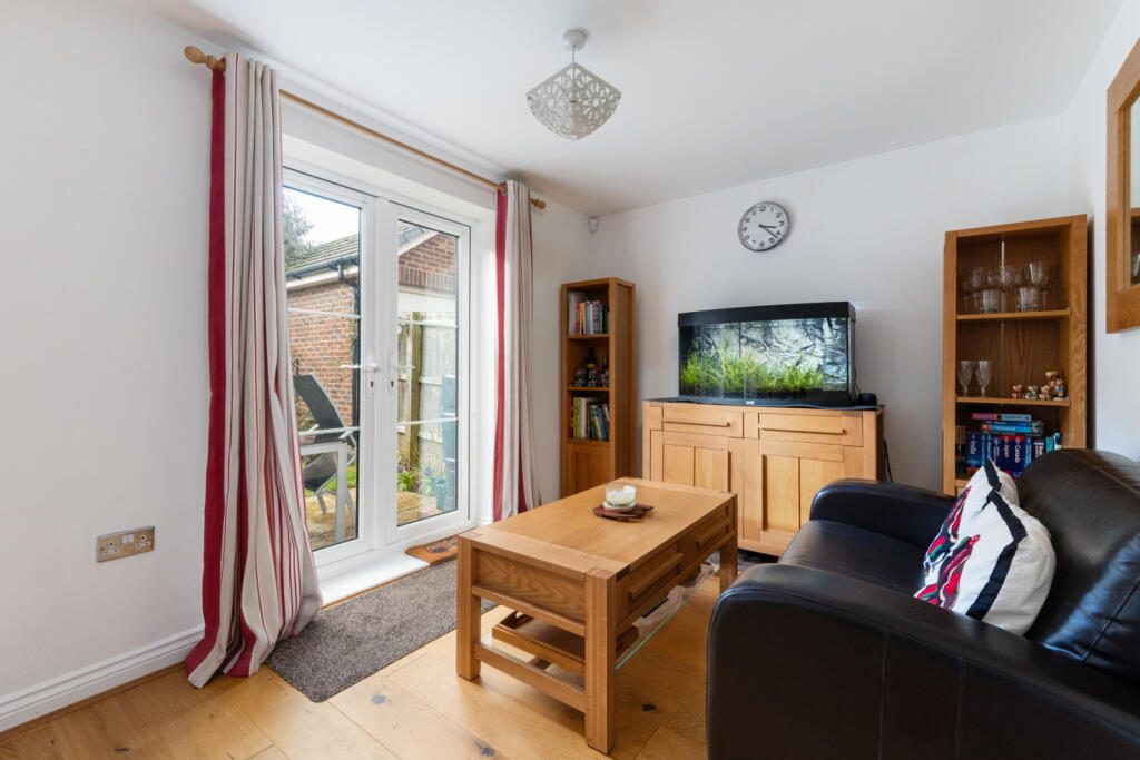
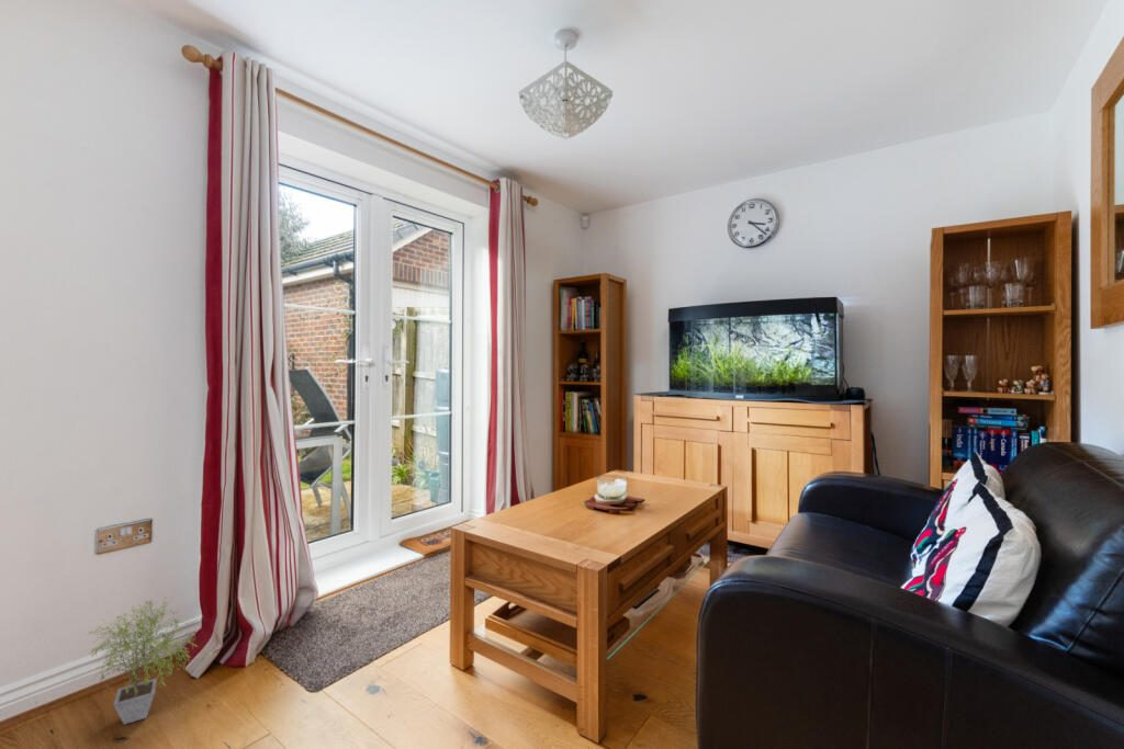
+ potted plant (144, 652)
